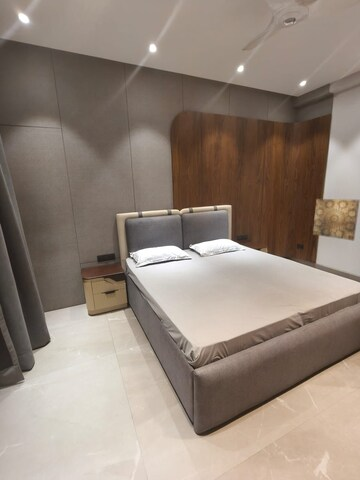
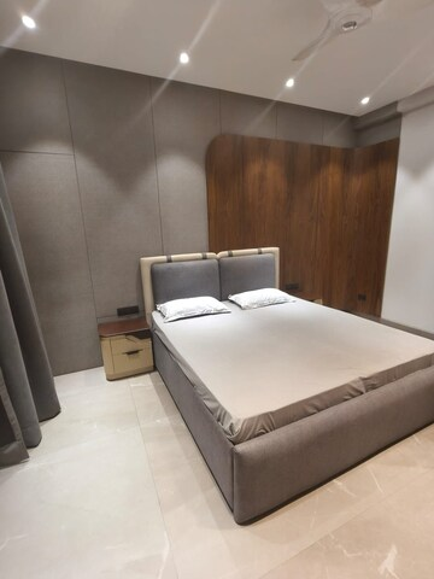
- wall art (334, 218)
